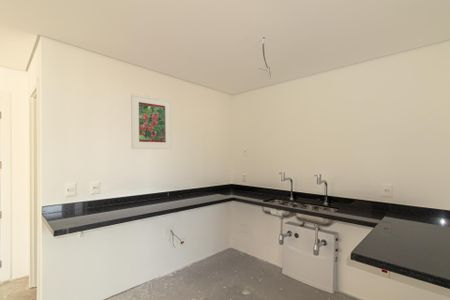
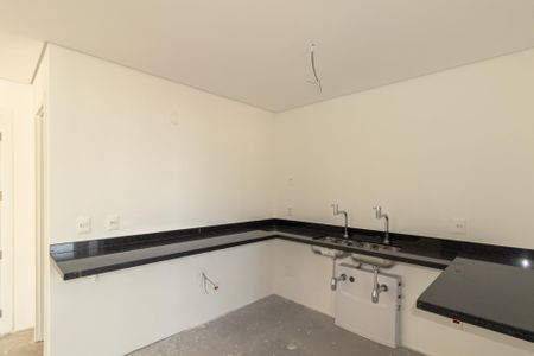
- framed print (152, 123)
